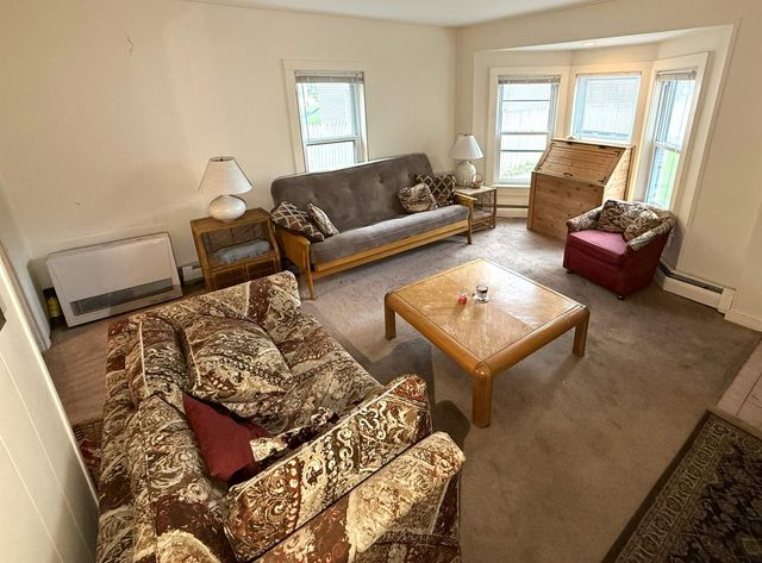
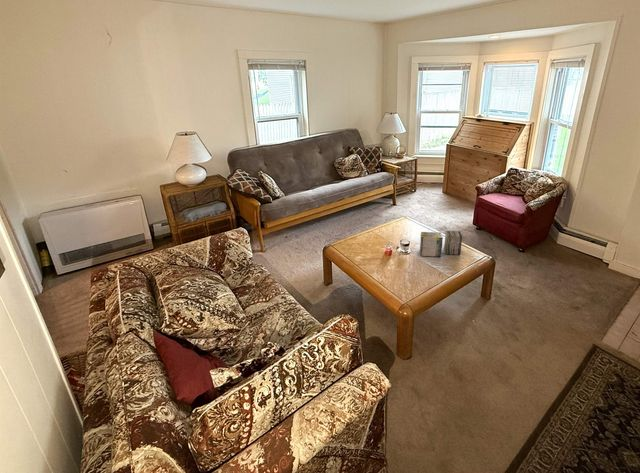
+ magazine (440, 243)
